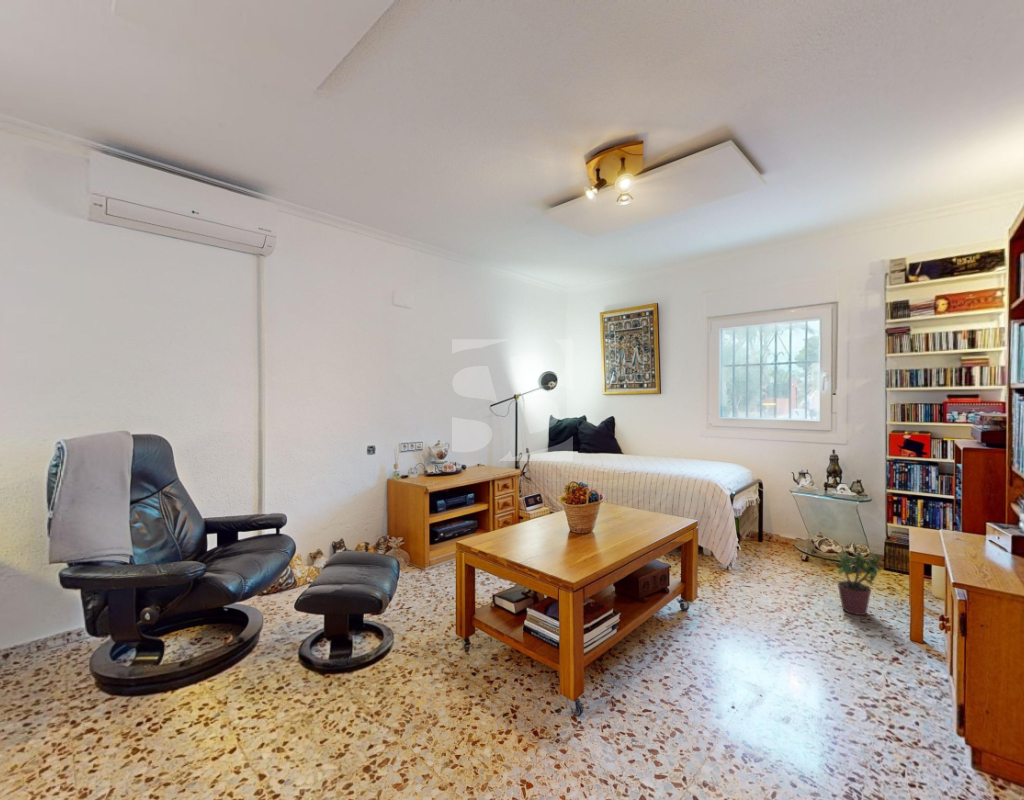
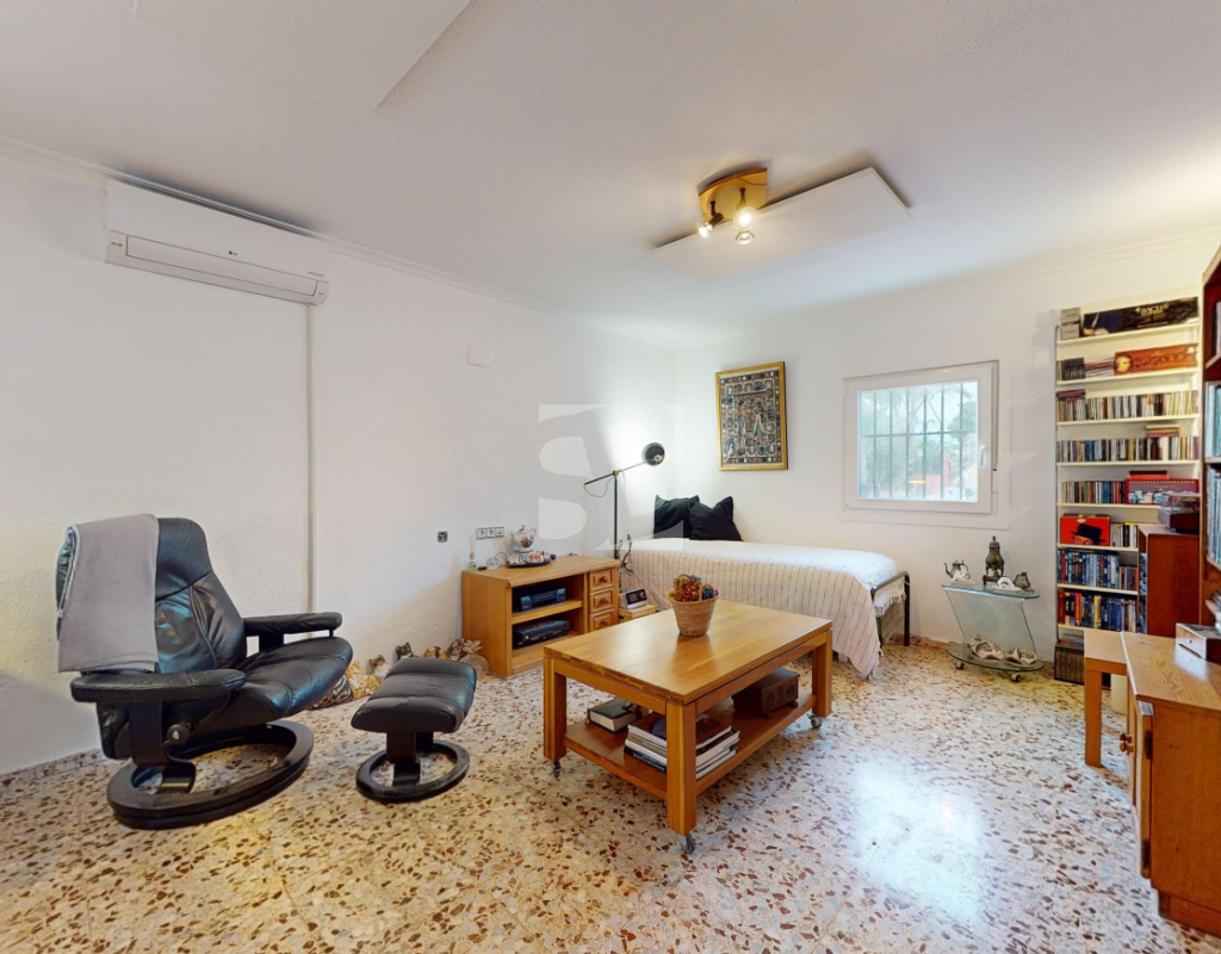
- potted plant (854, 581)
